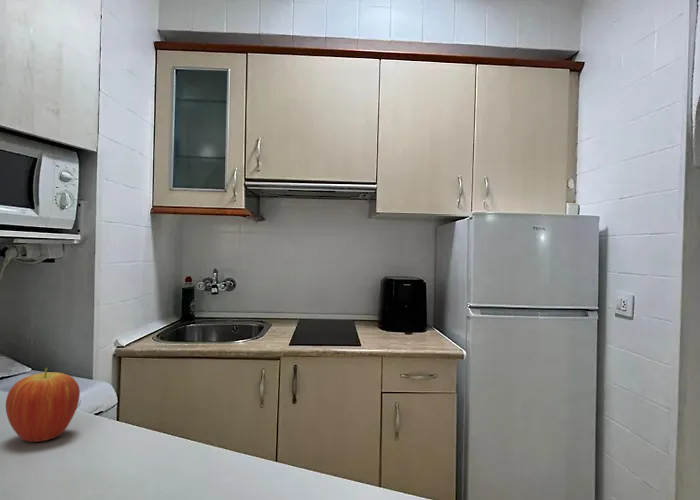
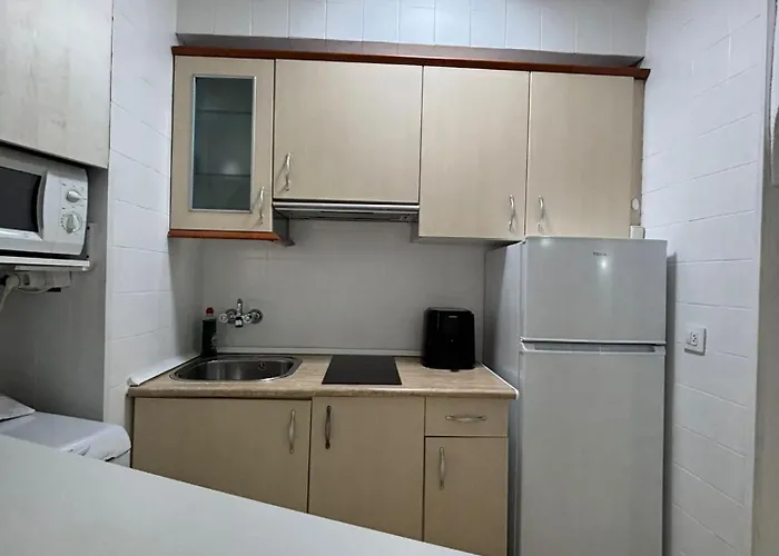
- fruit (43, 402)
